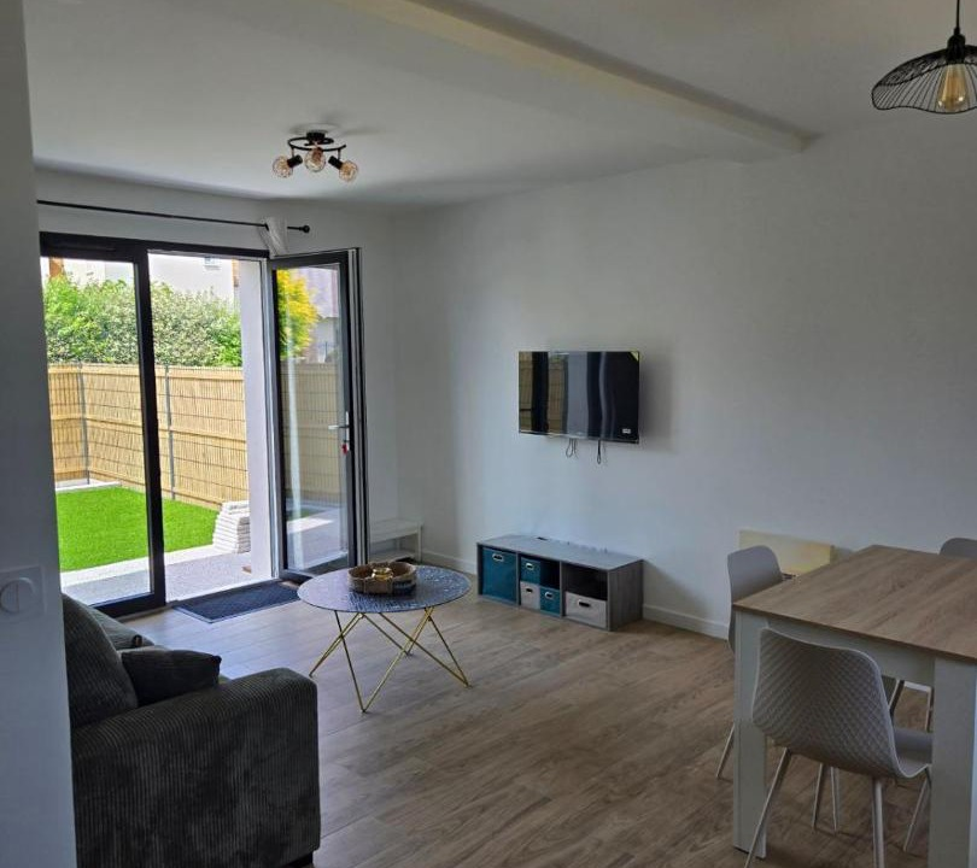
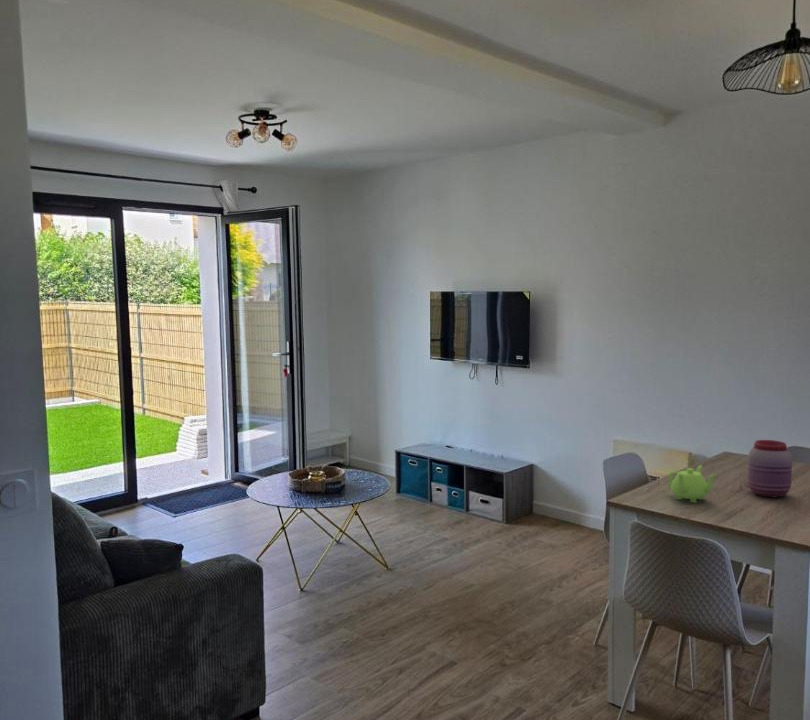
+ teapot (691, 484)
+ jar (769, 468)
